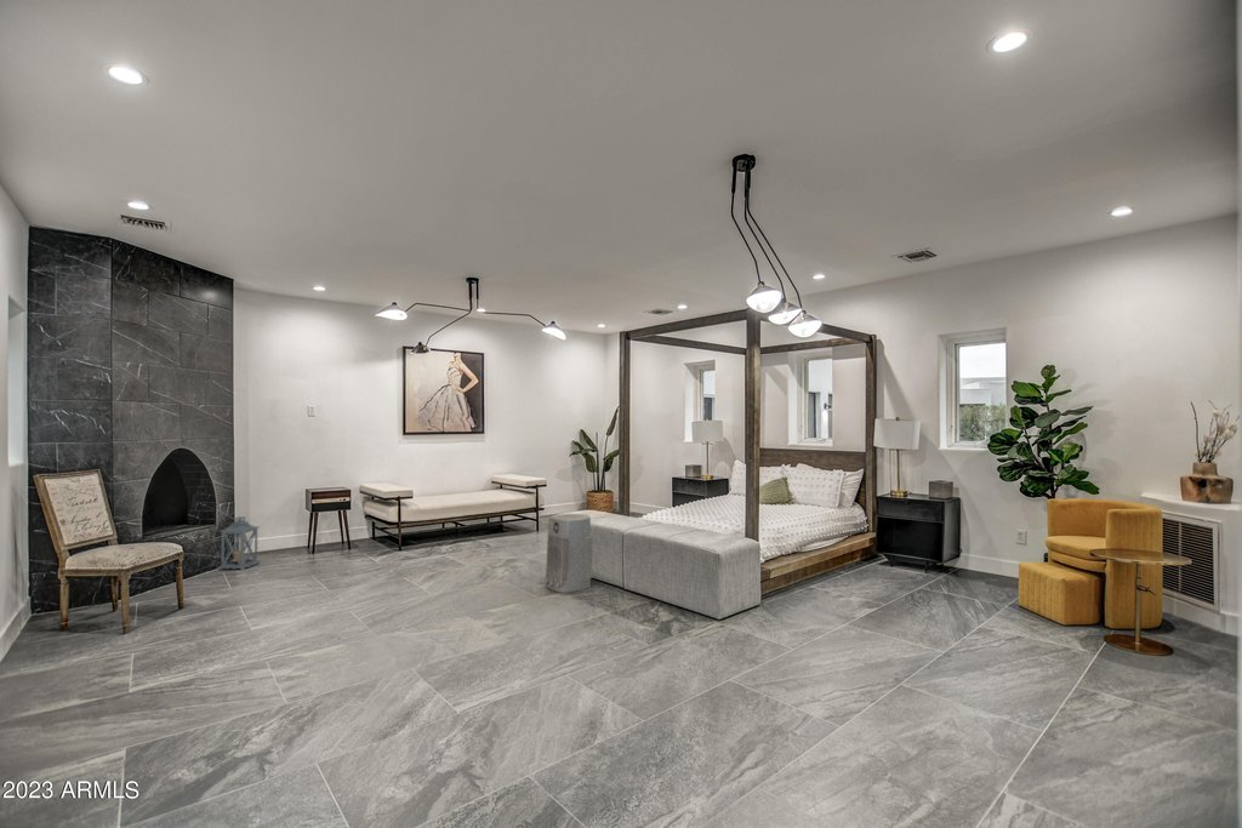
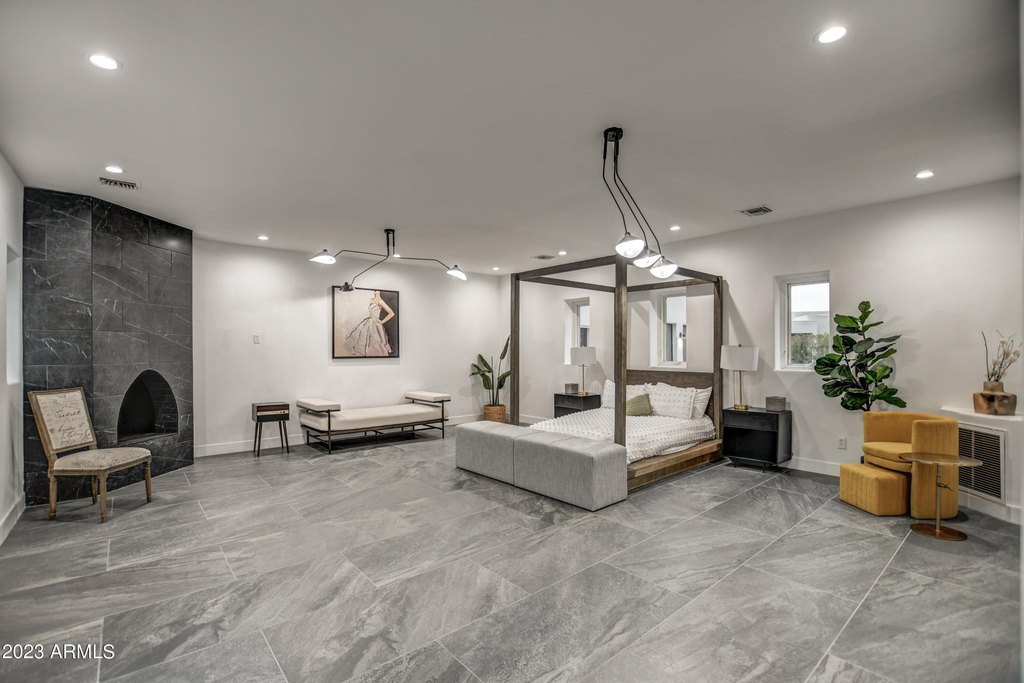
- lantern (240, 542)
- air purifier (570, 550)
